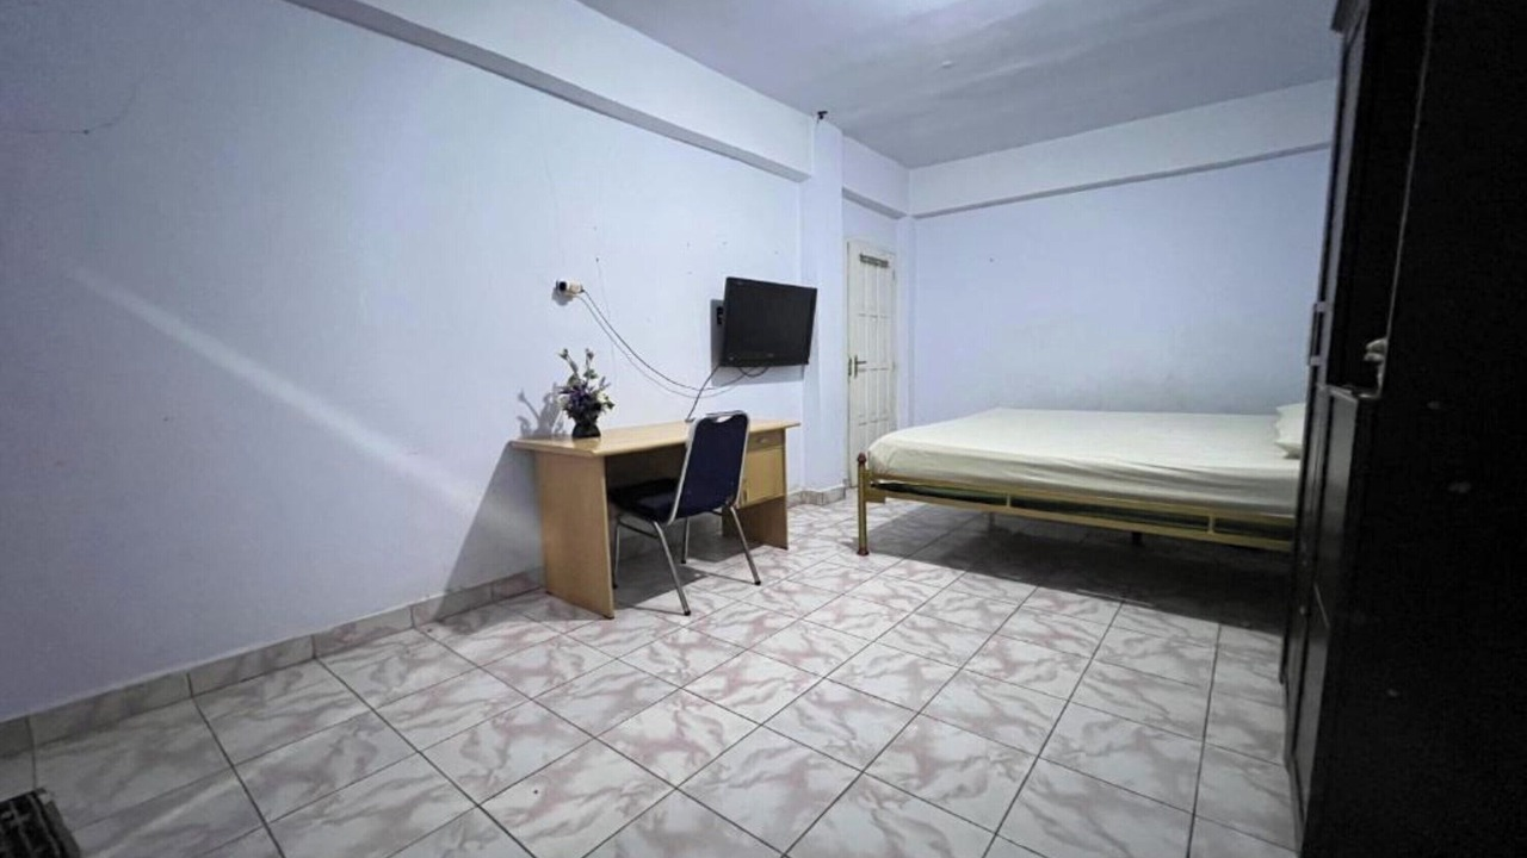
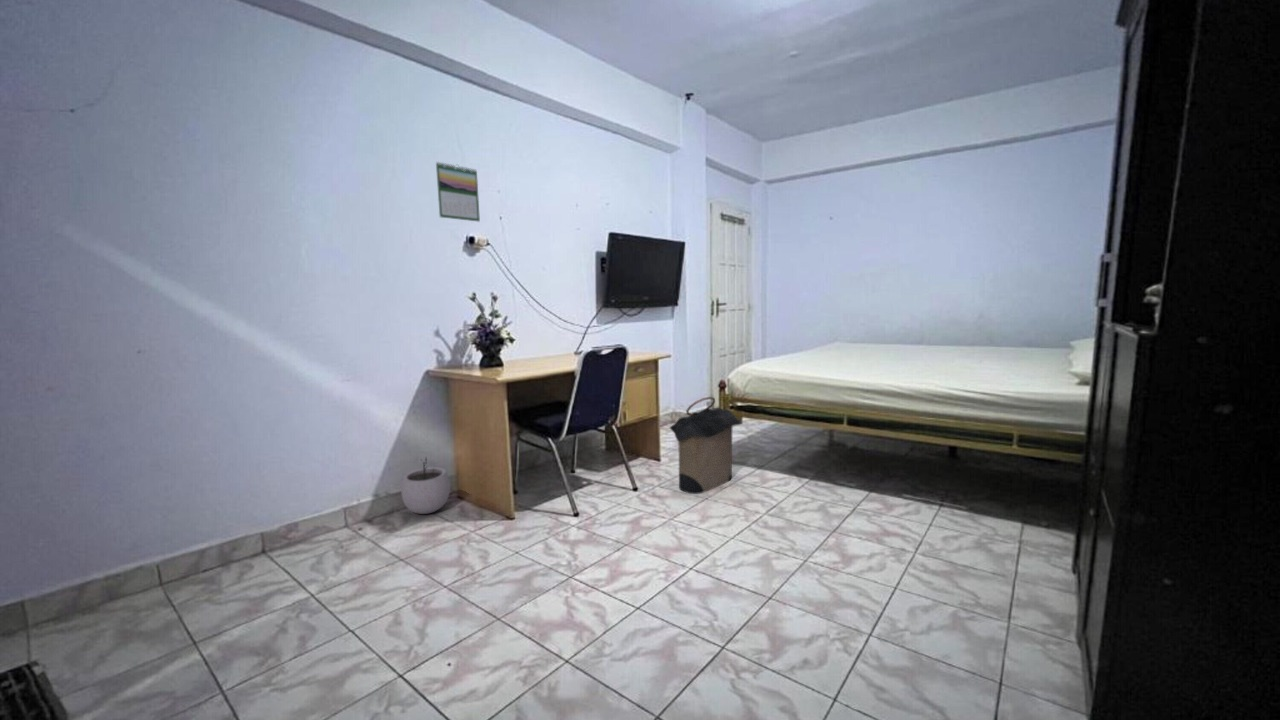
+ laundry hamper (705, 438)
+ calendar (458, 192)
+ plant pot (425, 484)
